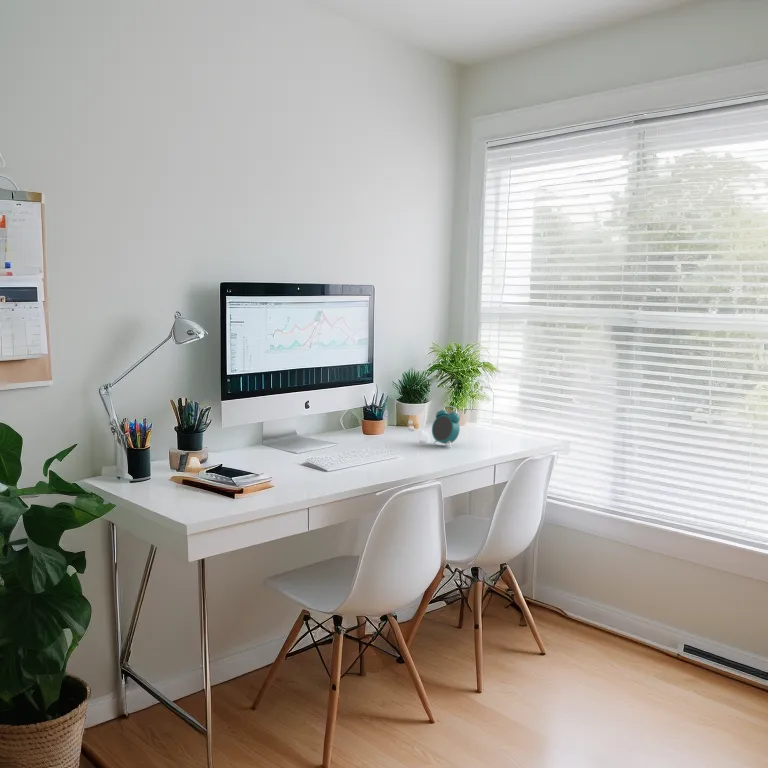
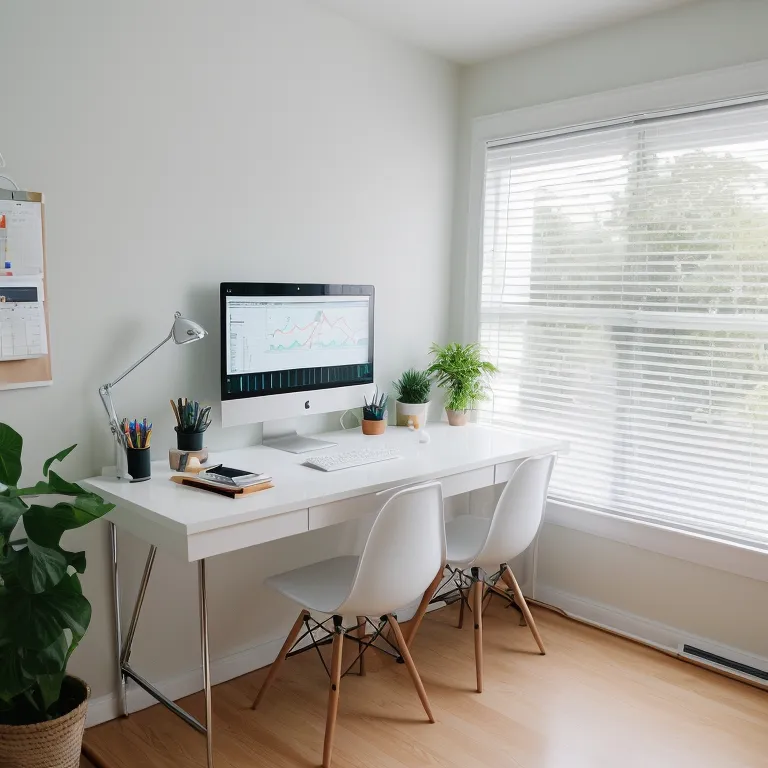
- alarm clock (446, 425)
